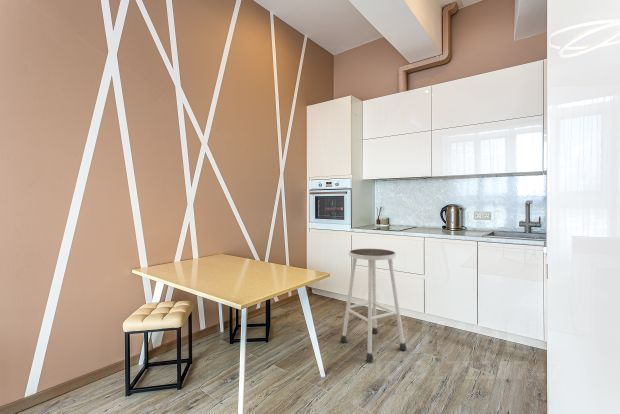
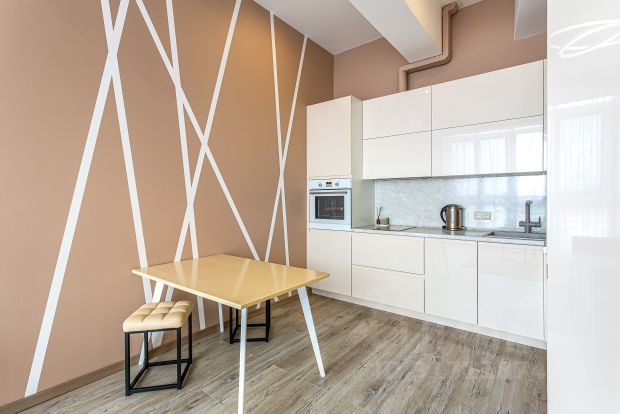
- stool (371, 298)
